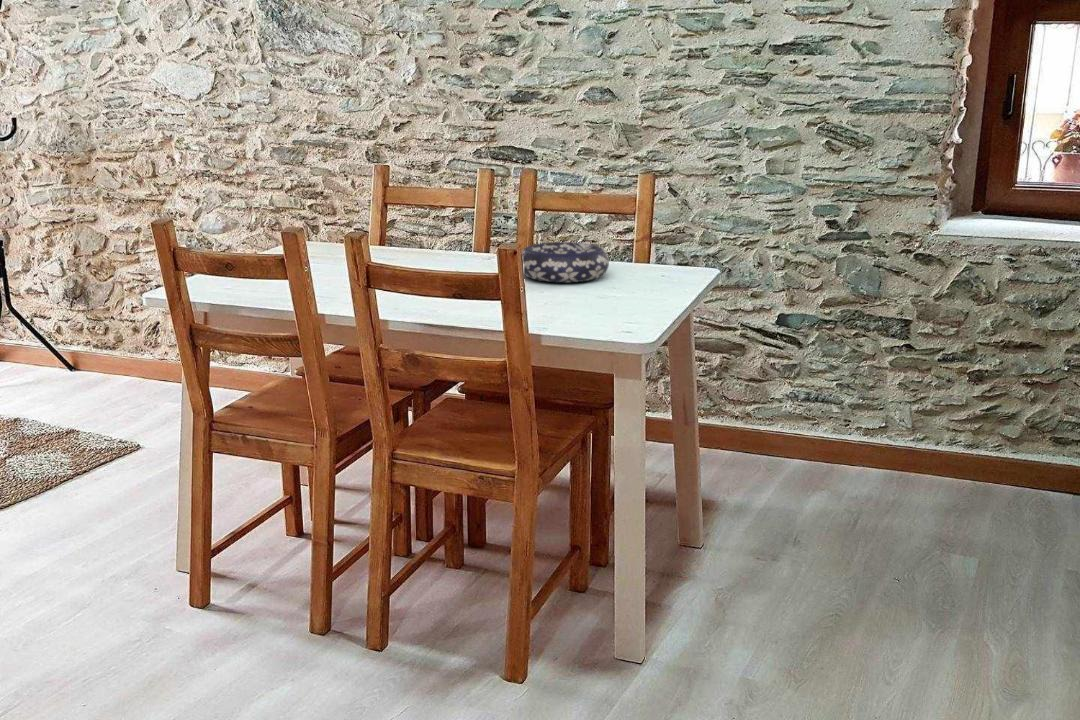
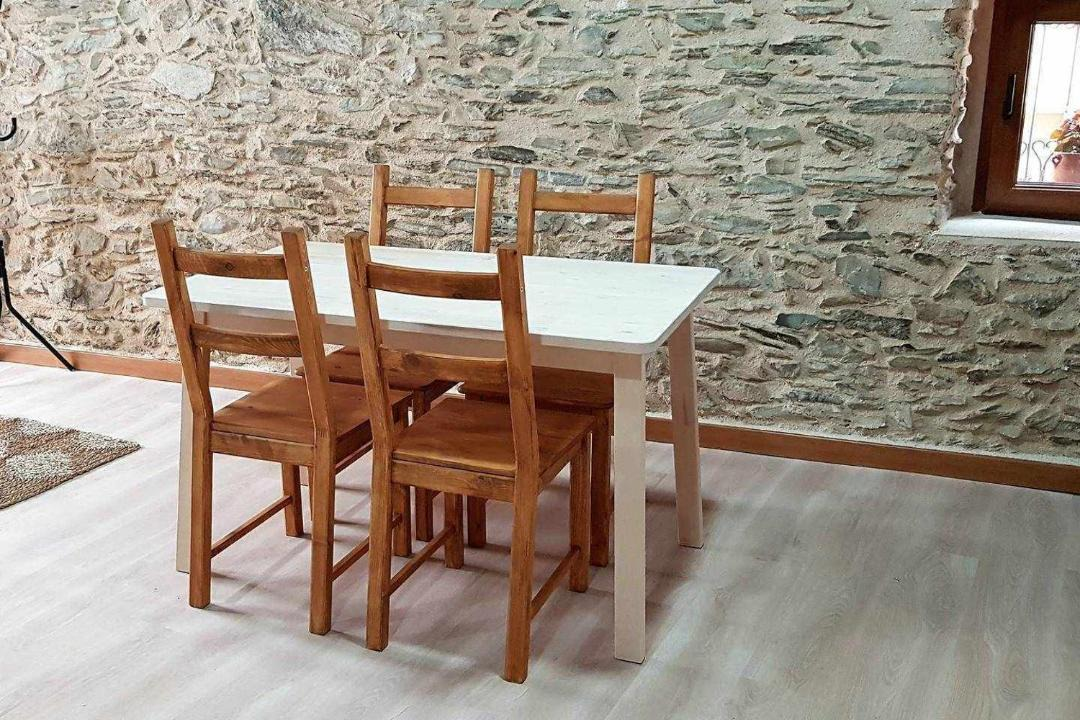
- decorative bowl (563, 262)
